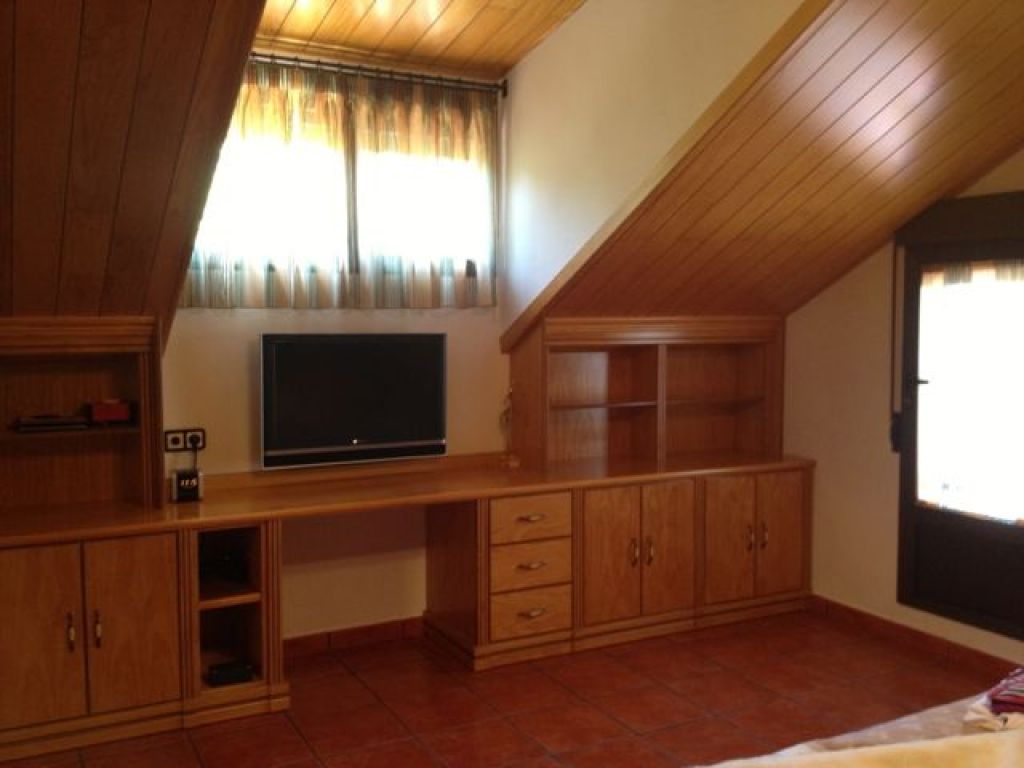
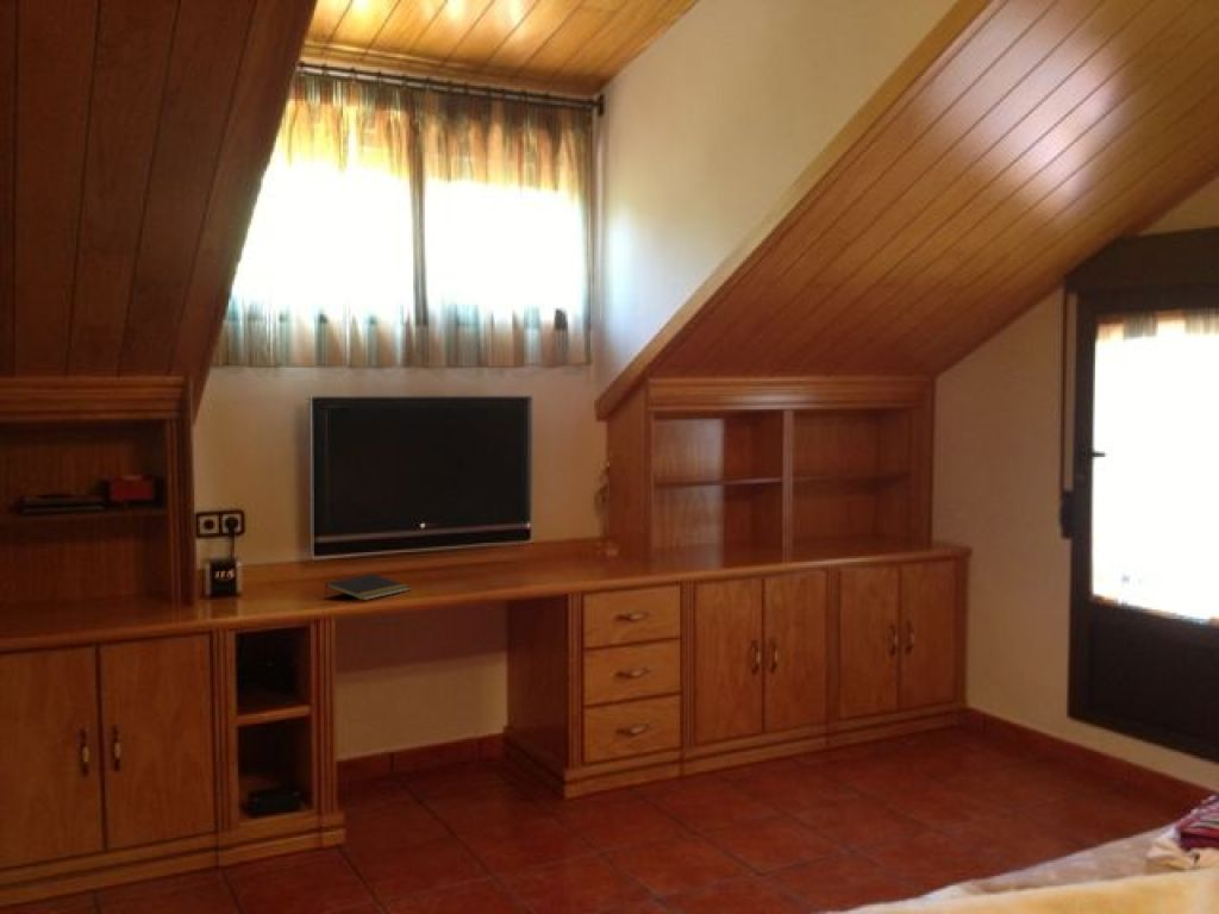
+ notepad (368, 586)
